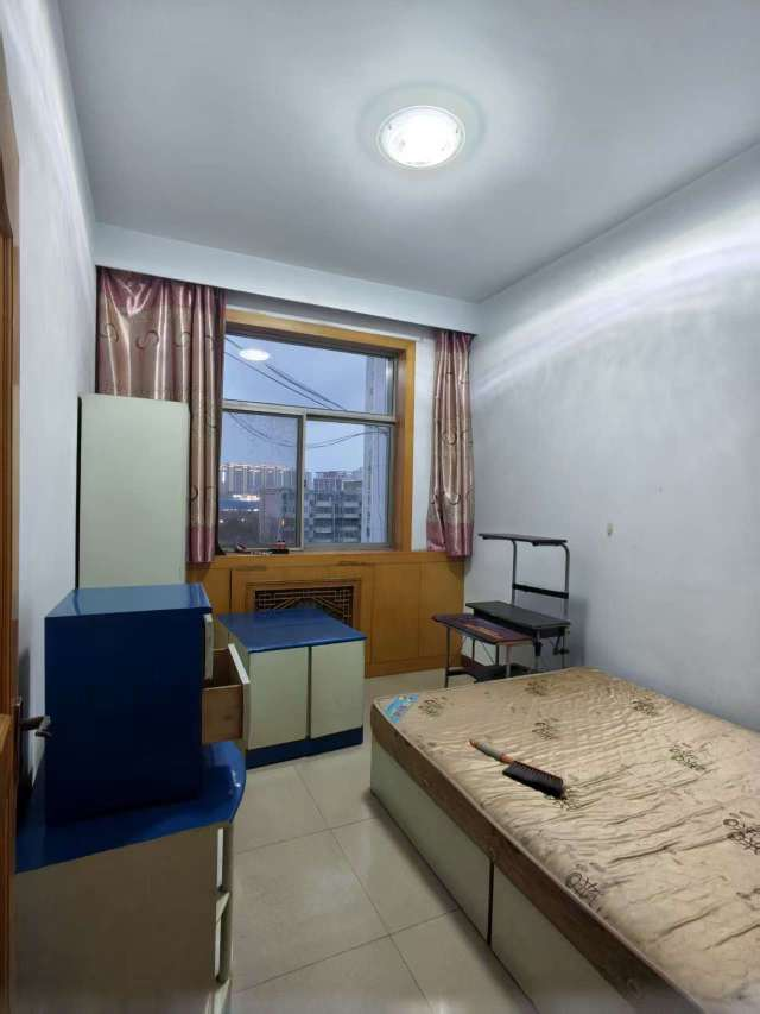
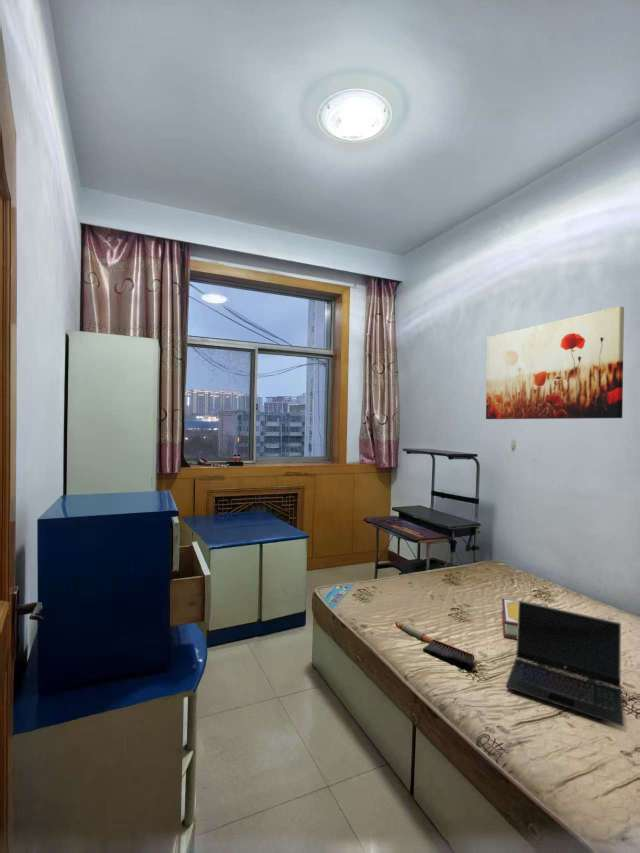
+ laptop computer (563, 656)
+ wall art (544, 371)
+ book (517, 620)
